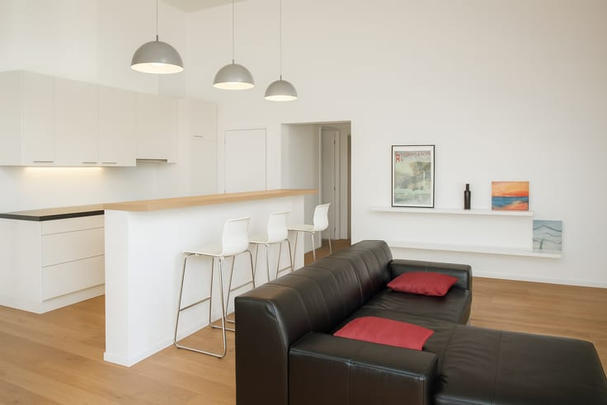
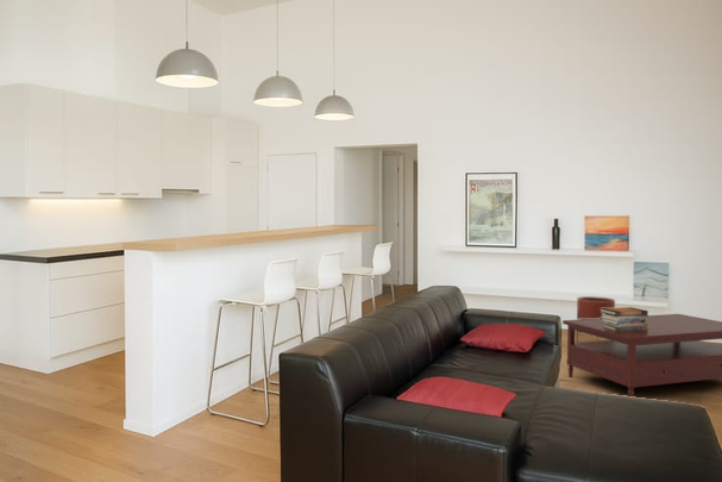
+ planter (595, 318)
+ book stack (623, 318)
+ coffee table (655, 353)
